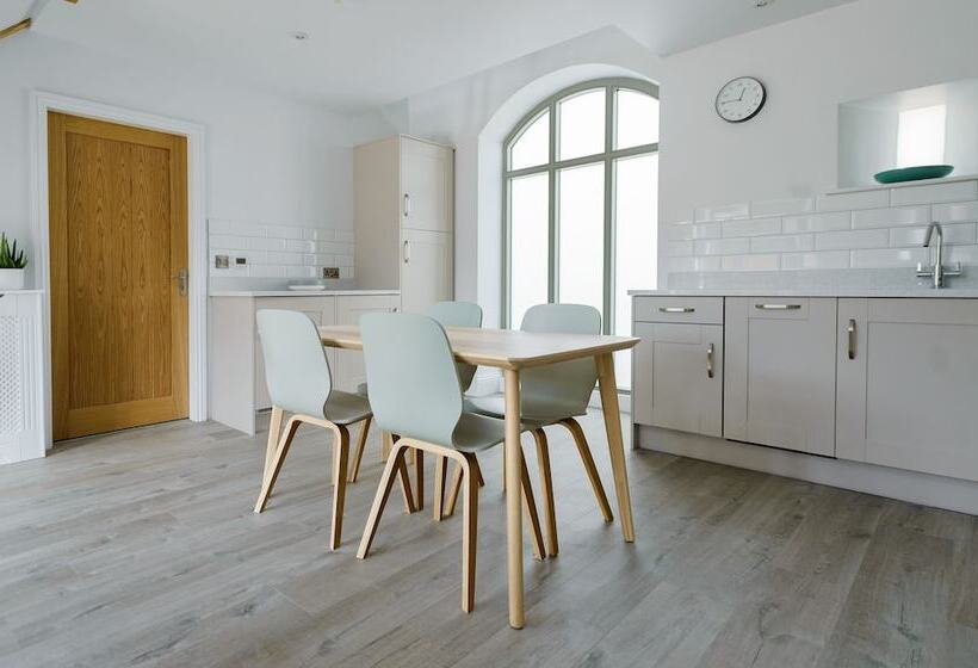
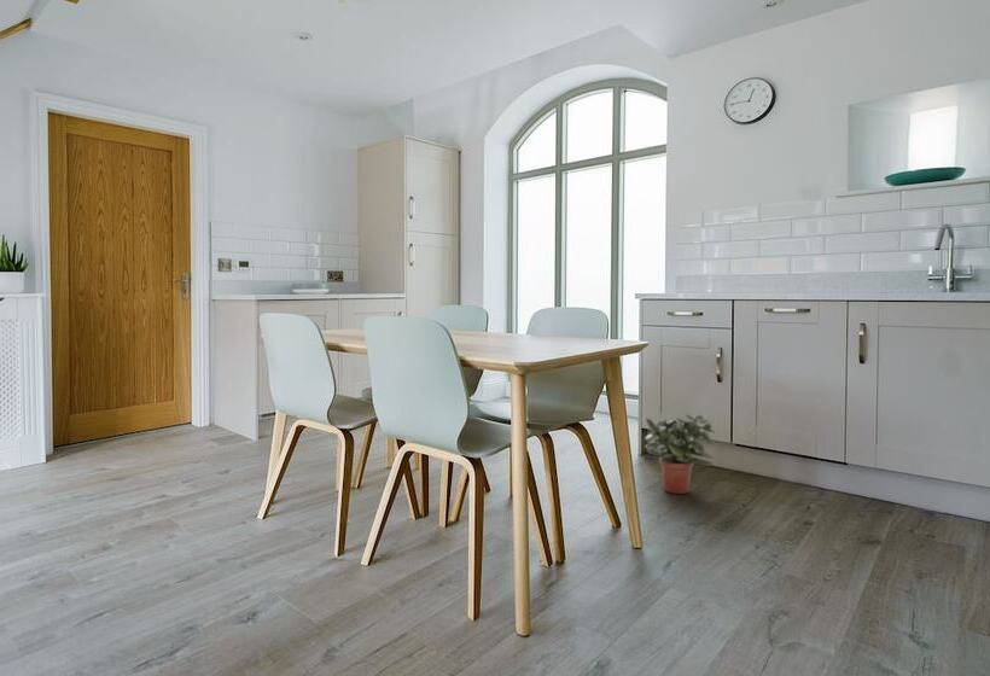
+ potted plant (675, 451)
